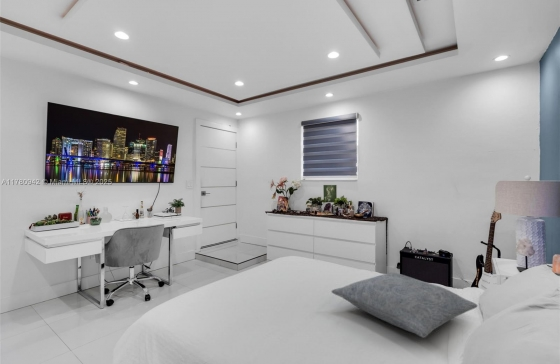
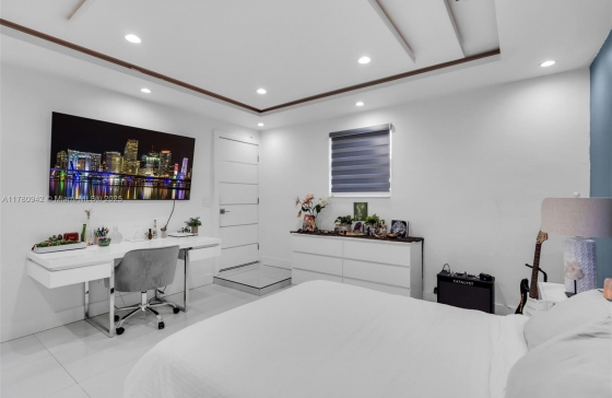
- pillow (401, 298)
